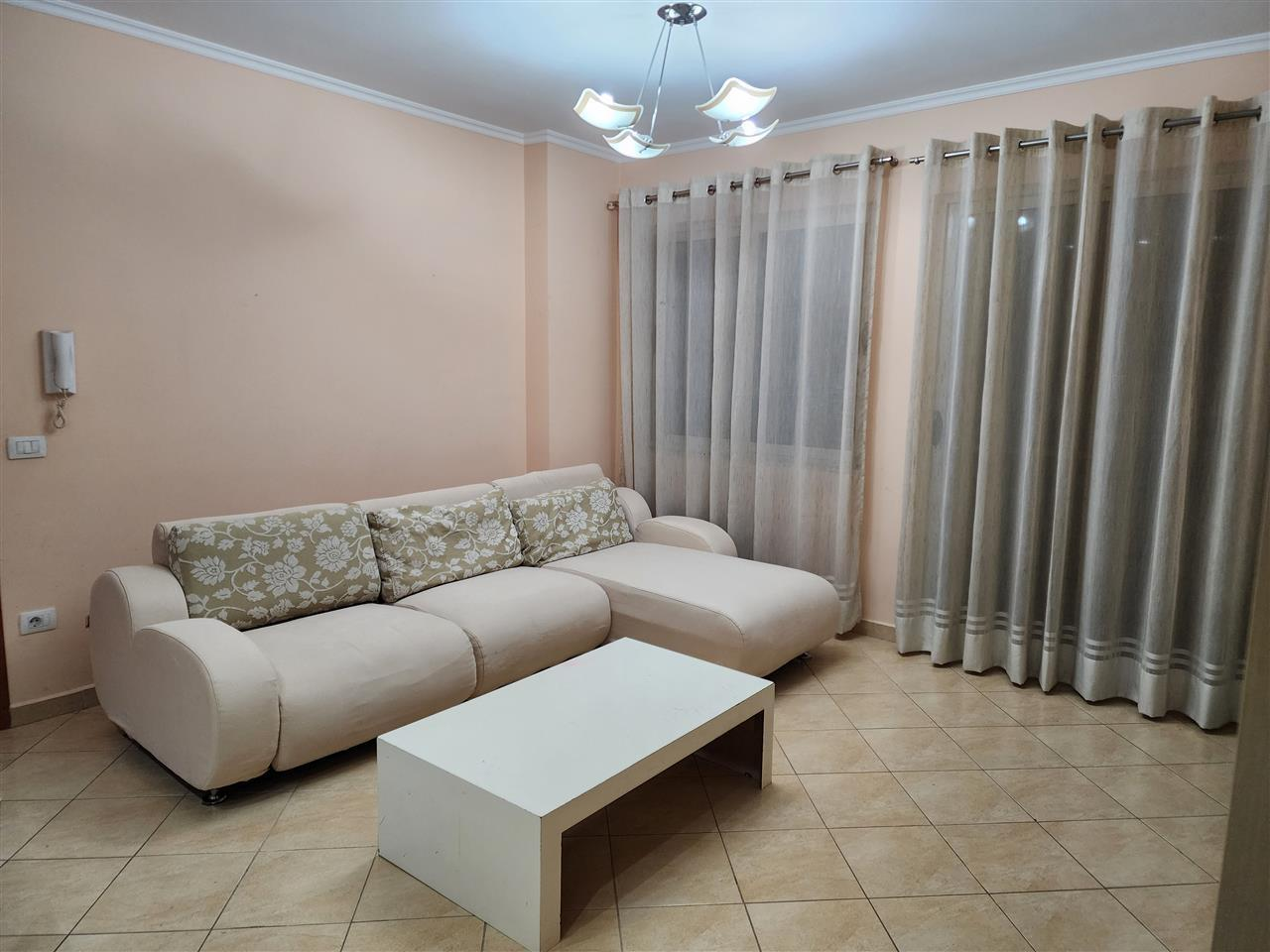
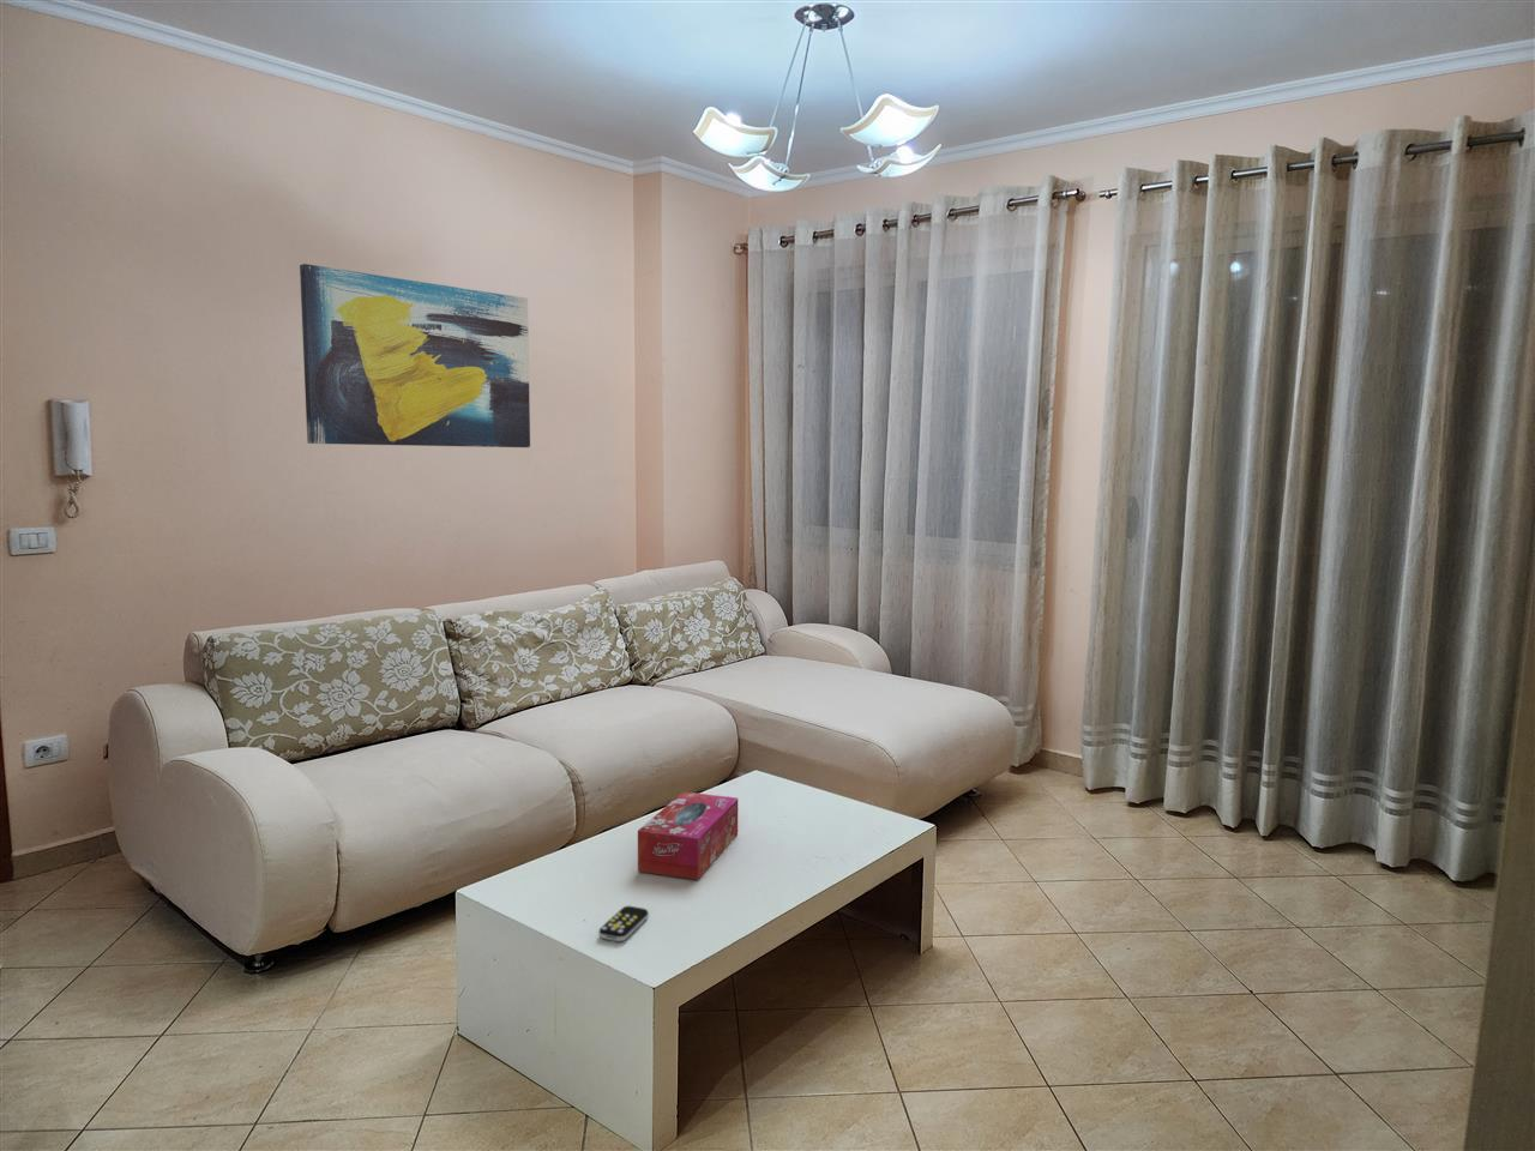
+ tissue box (690, 832)
+ remote control (624, 922)
+ wall art (425, 364)
